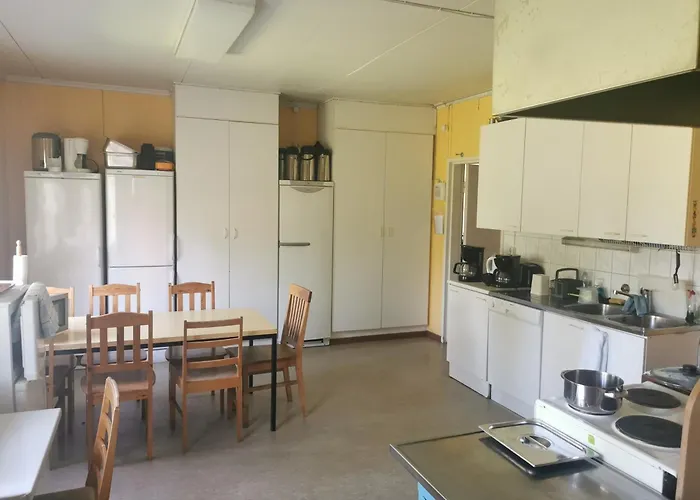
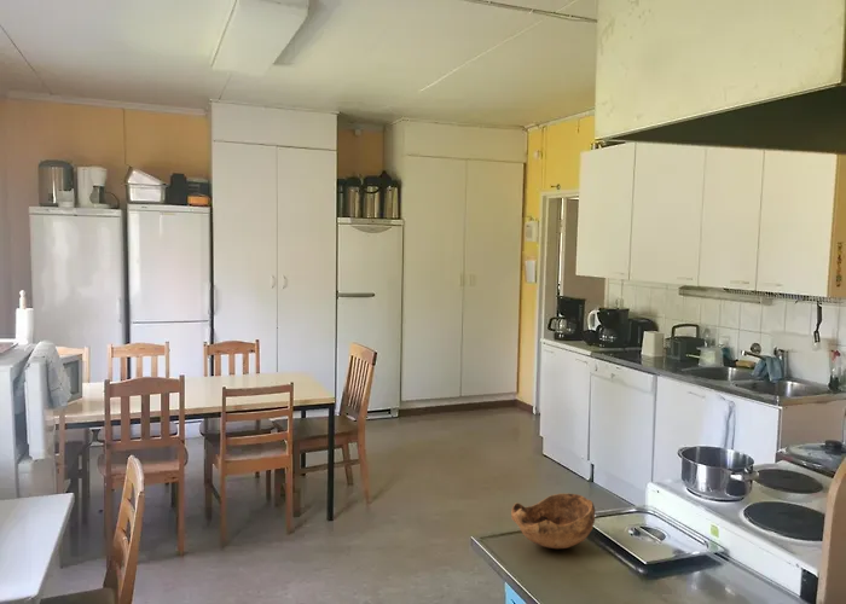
+ bowl (552, 523)
